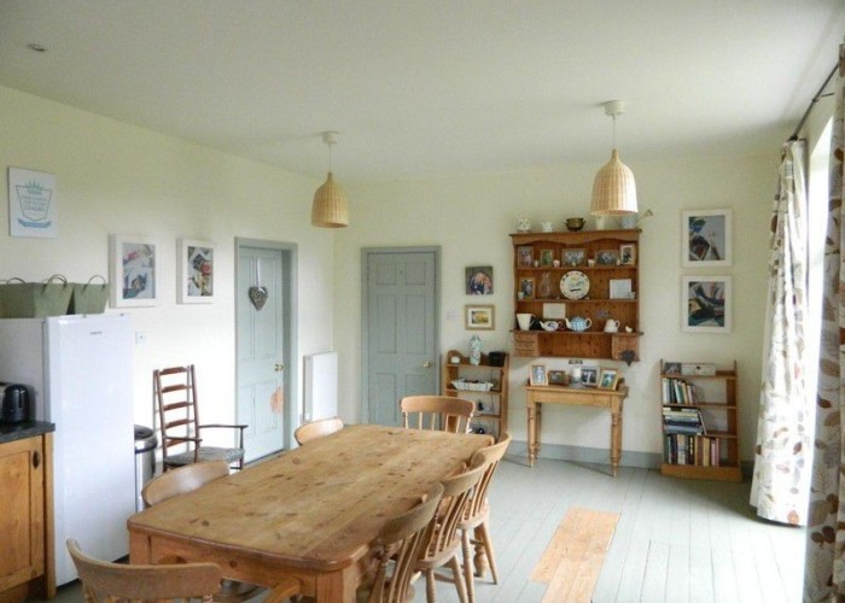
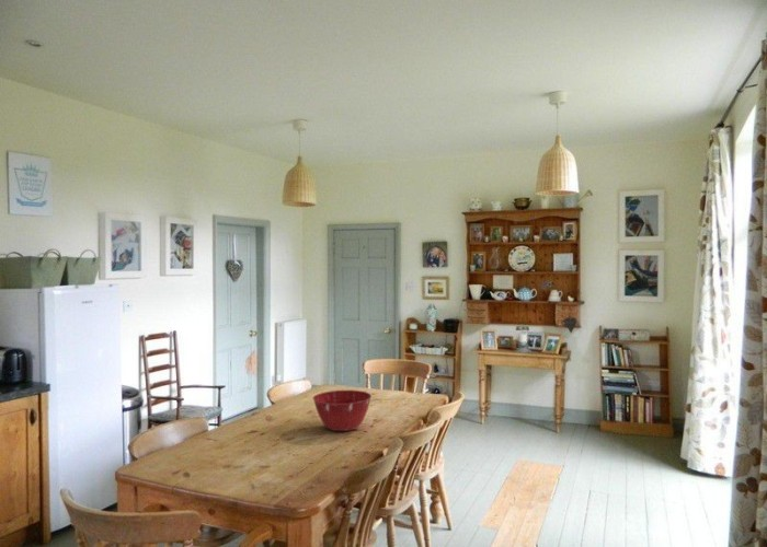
+ mixing bowl (342, 411)
